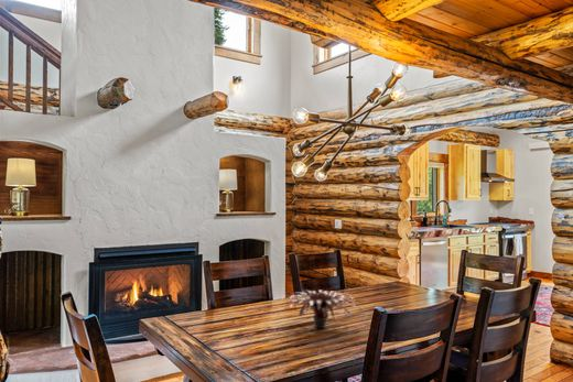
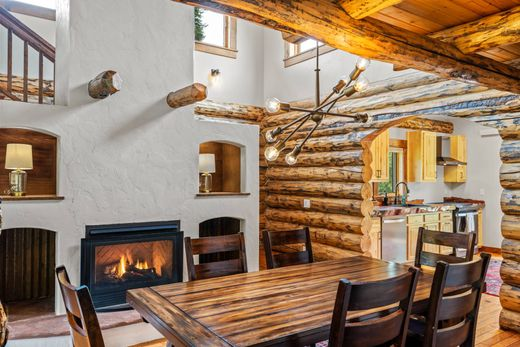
- plant (320, 310)
